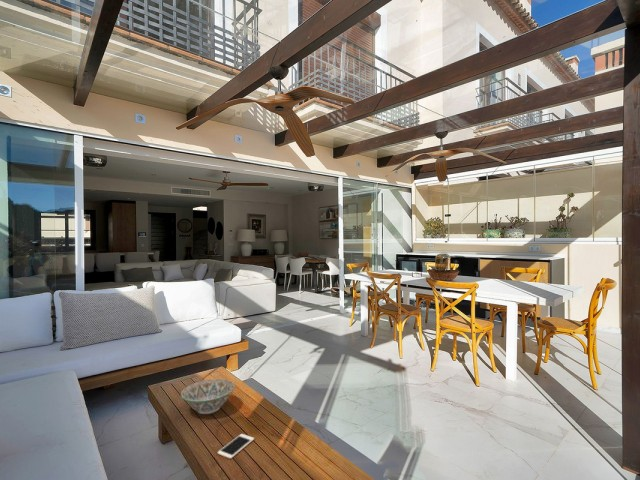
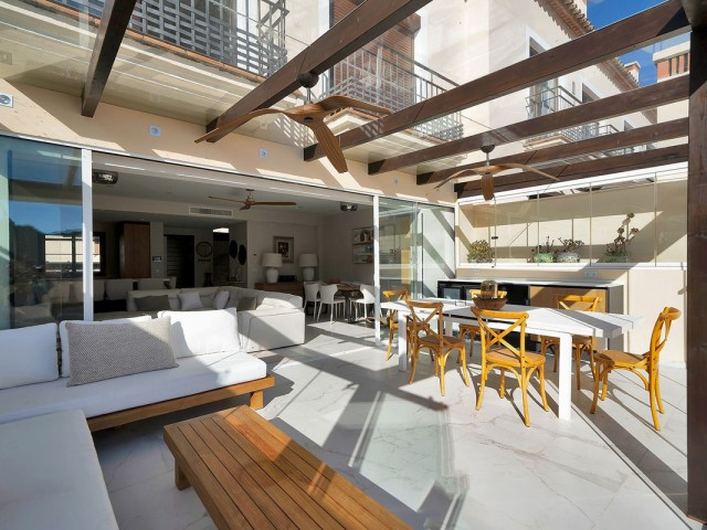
- cell phone (236, 445)
- decorative bowl (208, 398)
